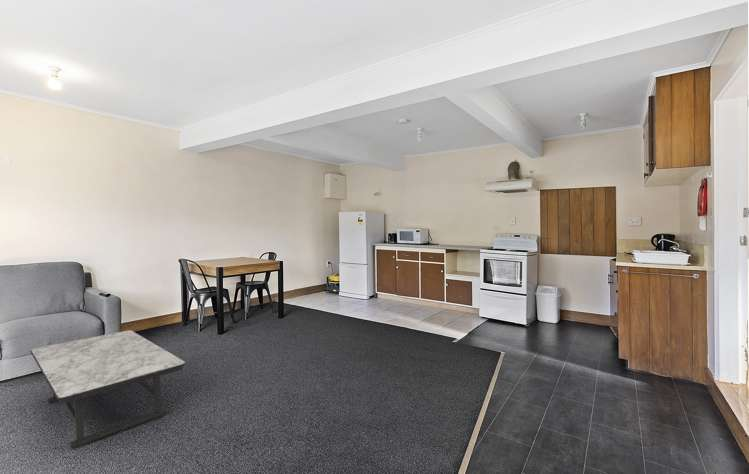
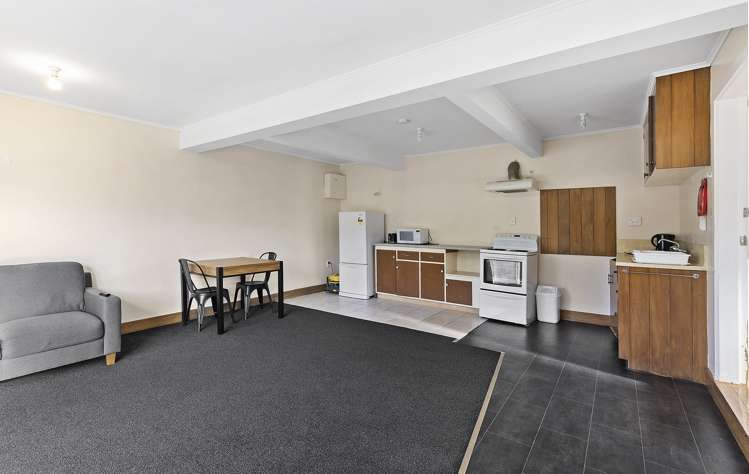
- coffee table (104, 381)
